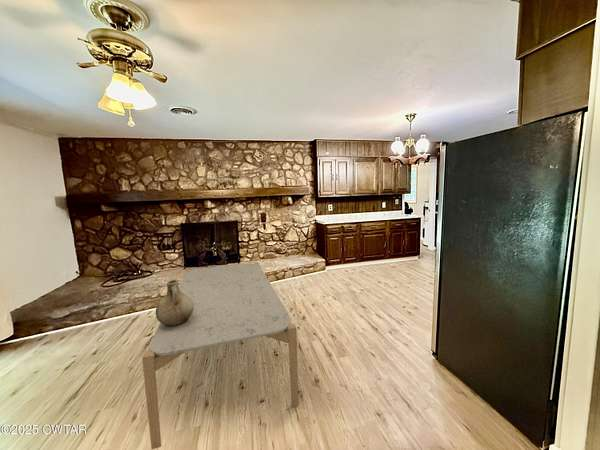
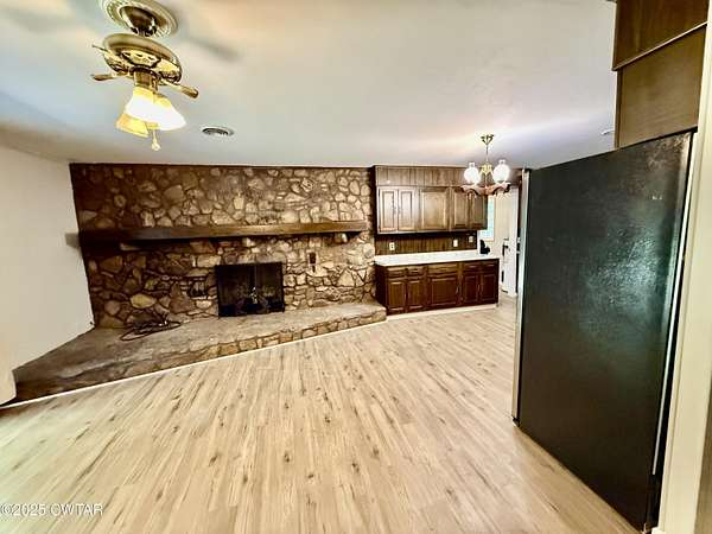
- ceramic jug (174, 301)
- dining table (226, 318)
